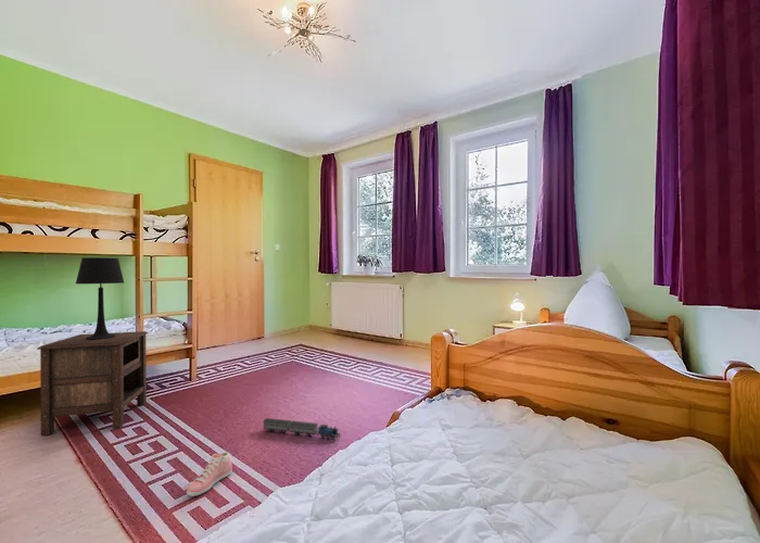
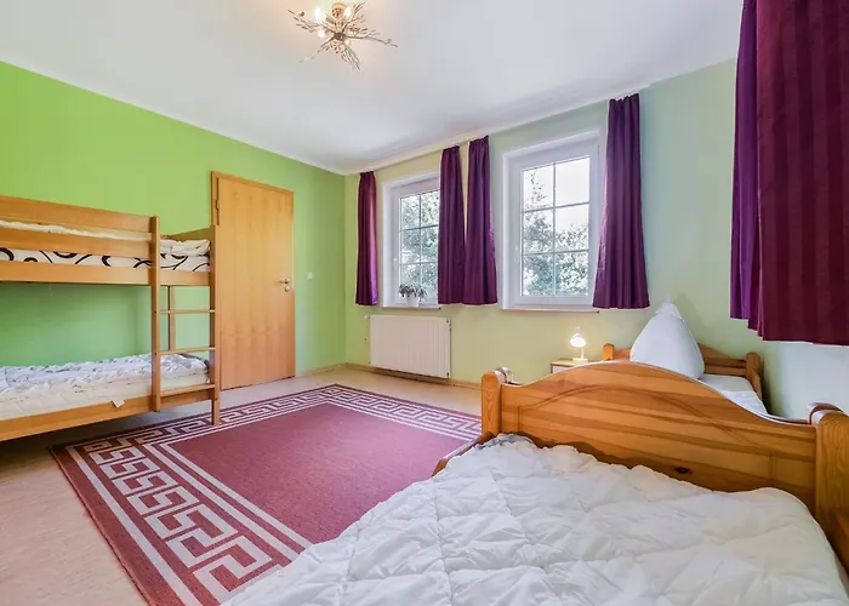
- table lamp (100, 298)
- nightstand (99, 377)
- sneaker (210, 470)
- toy train (301, 428)
